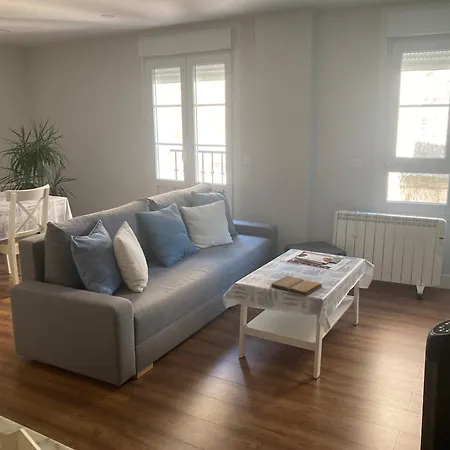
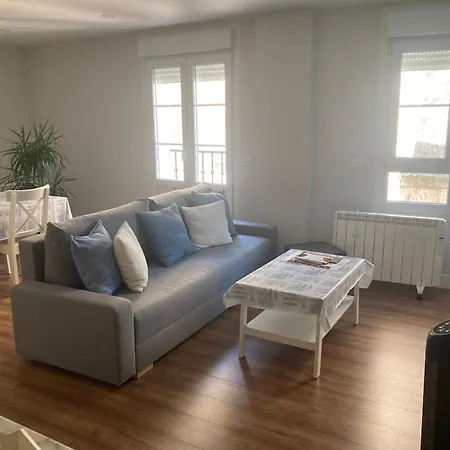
- book (296, 284)
